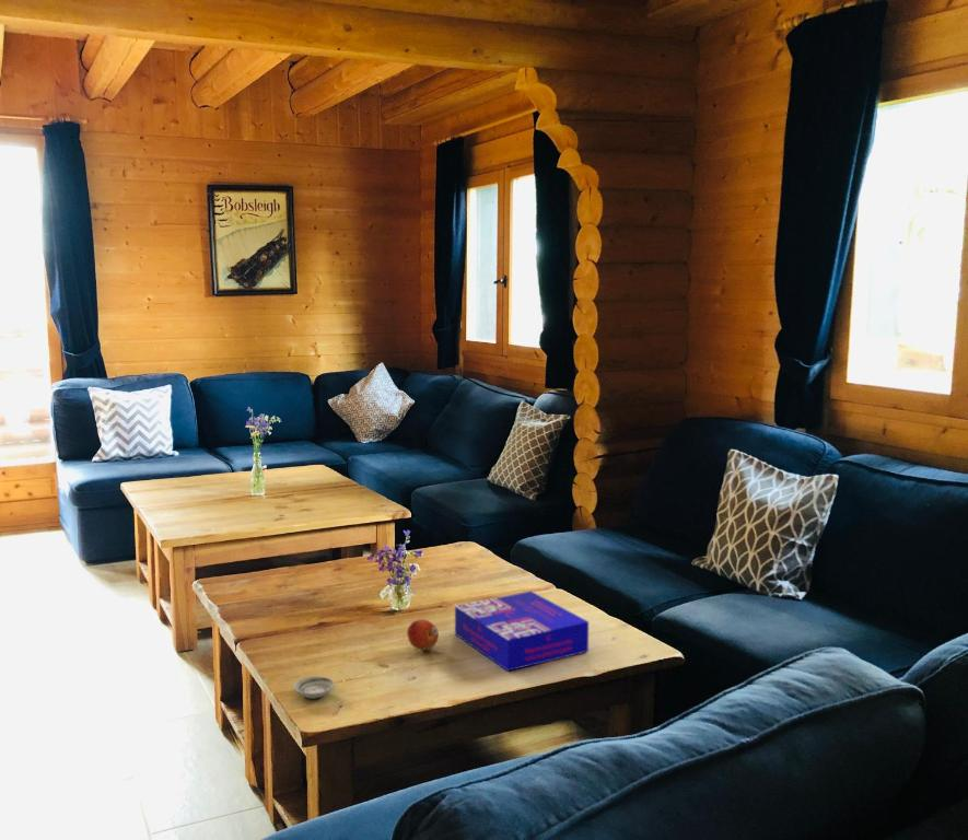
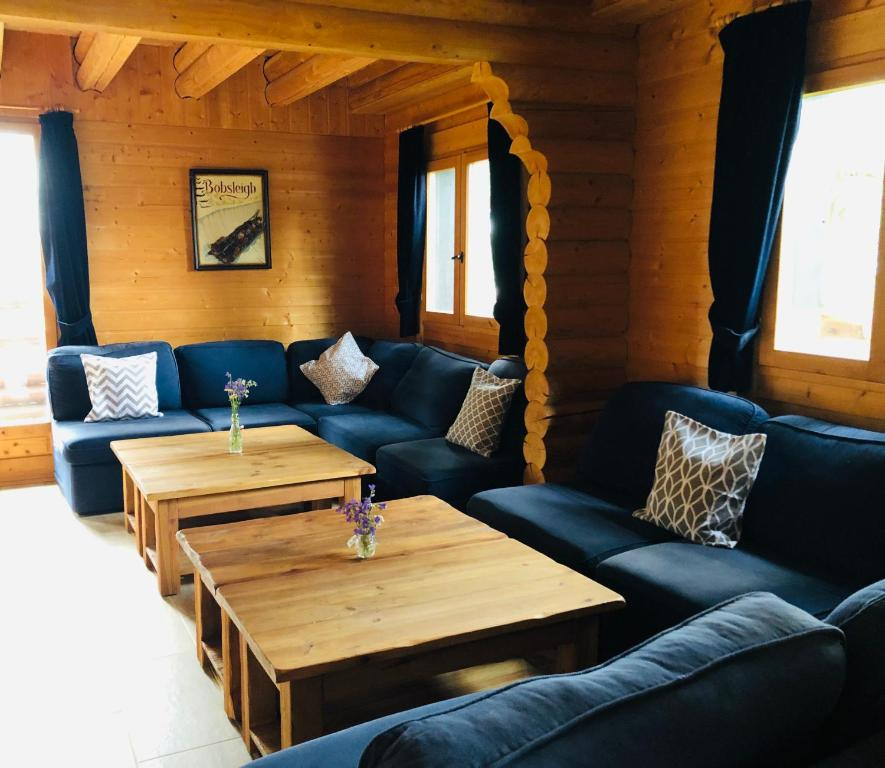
- board game (520, 628)
- saucer (314, 689)
- fruit (423, 634)
